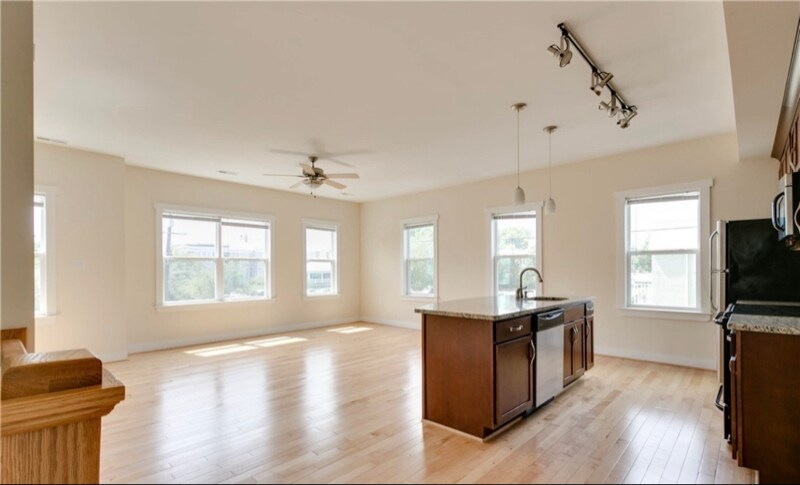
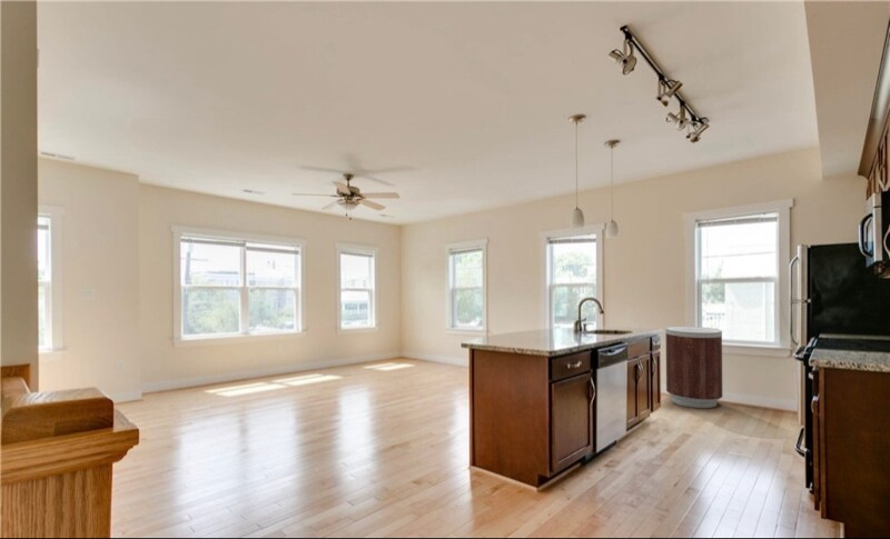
+ trash can (693, 366)
